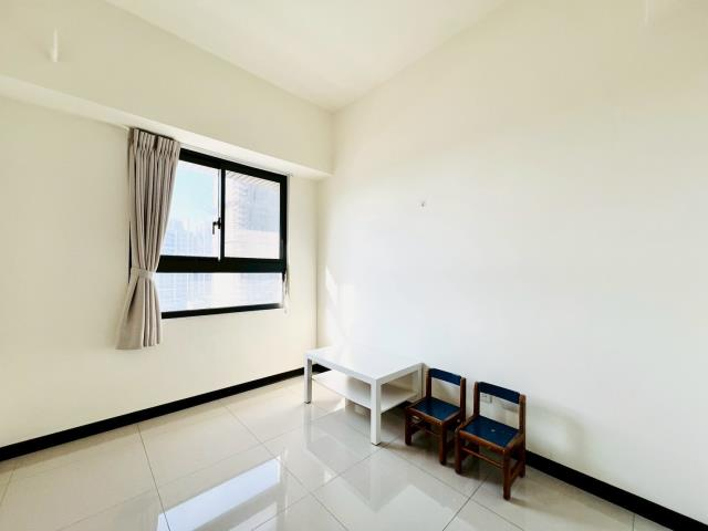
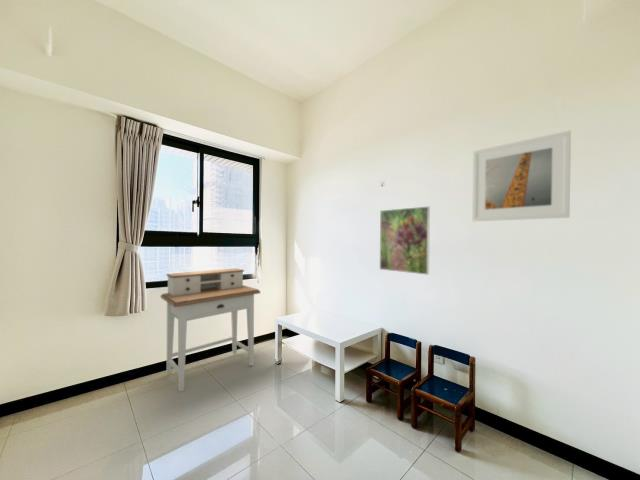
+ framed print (402, 240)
+ desk (212, 315)
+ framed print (516, 181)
